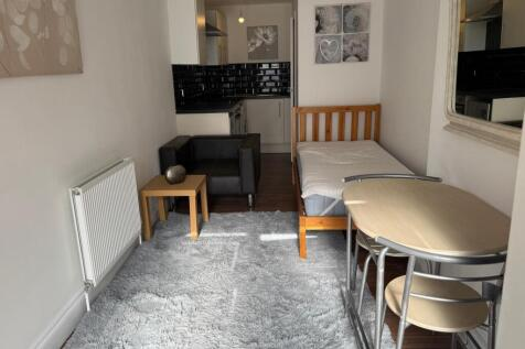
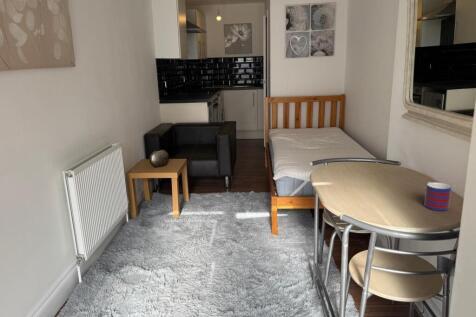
+ mug (434, 194)
